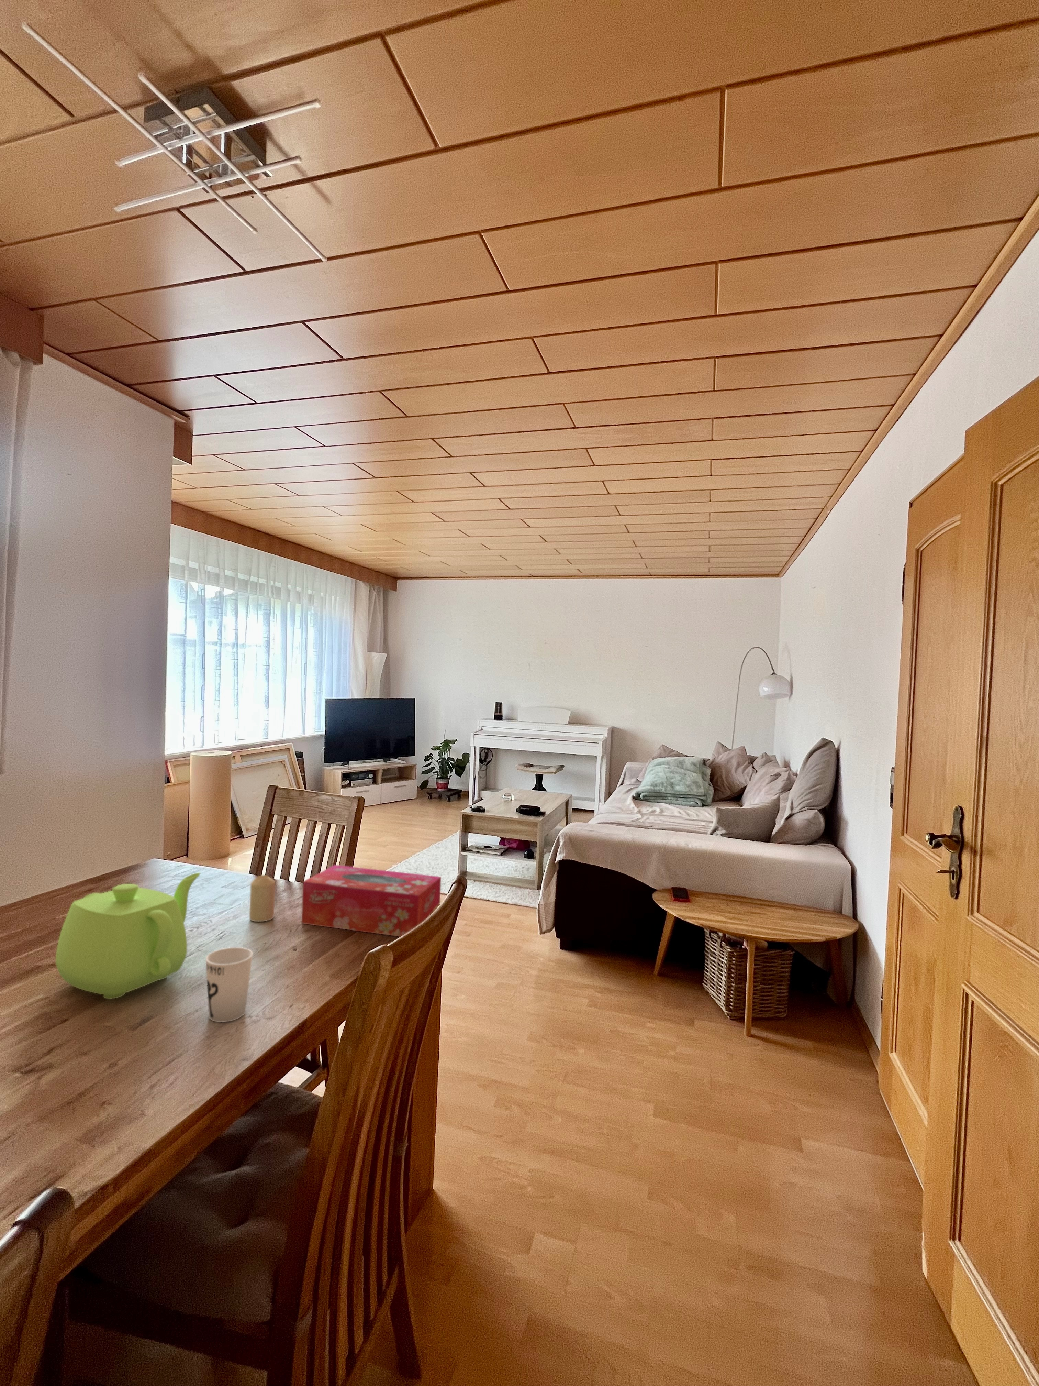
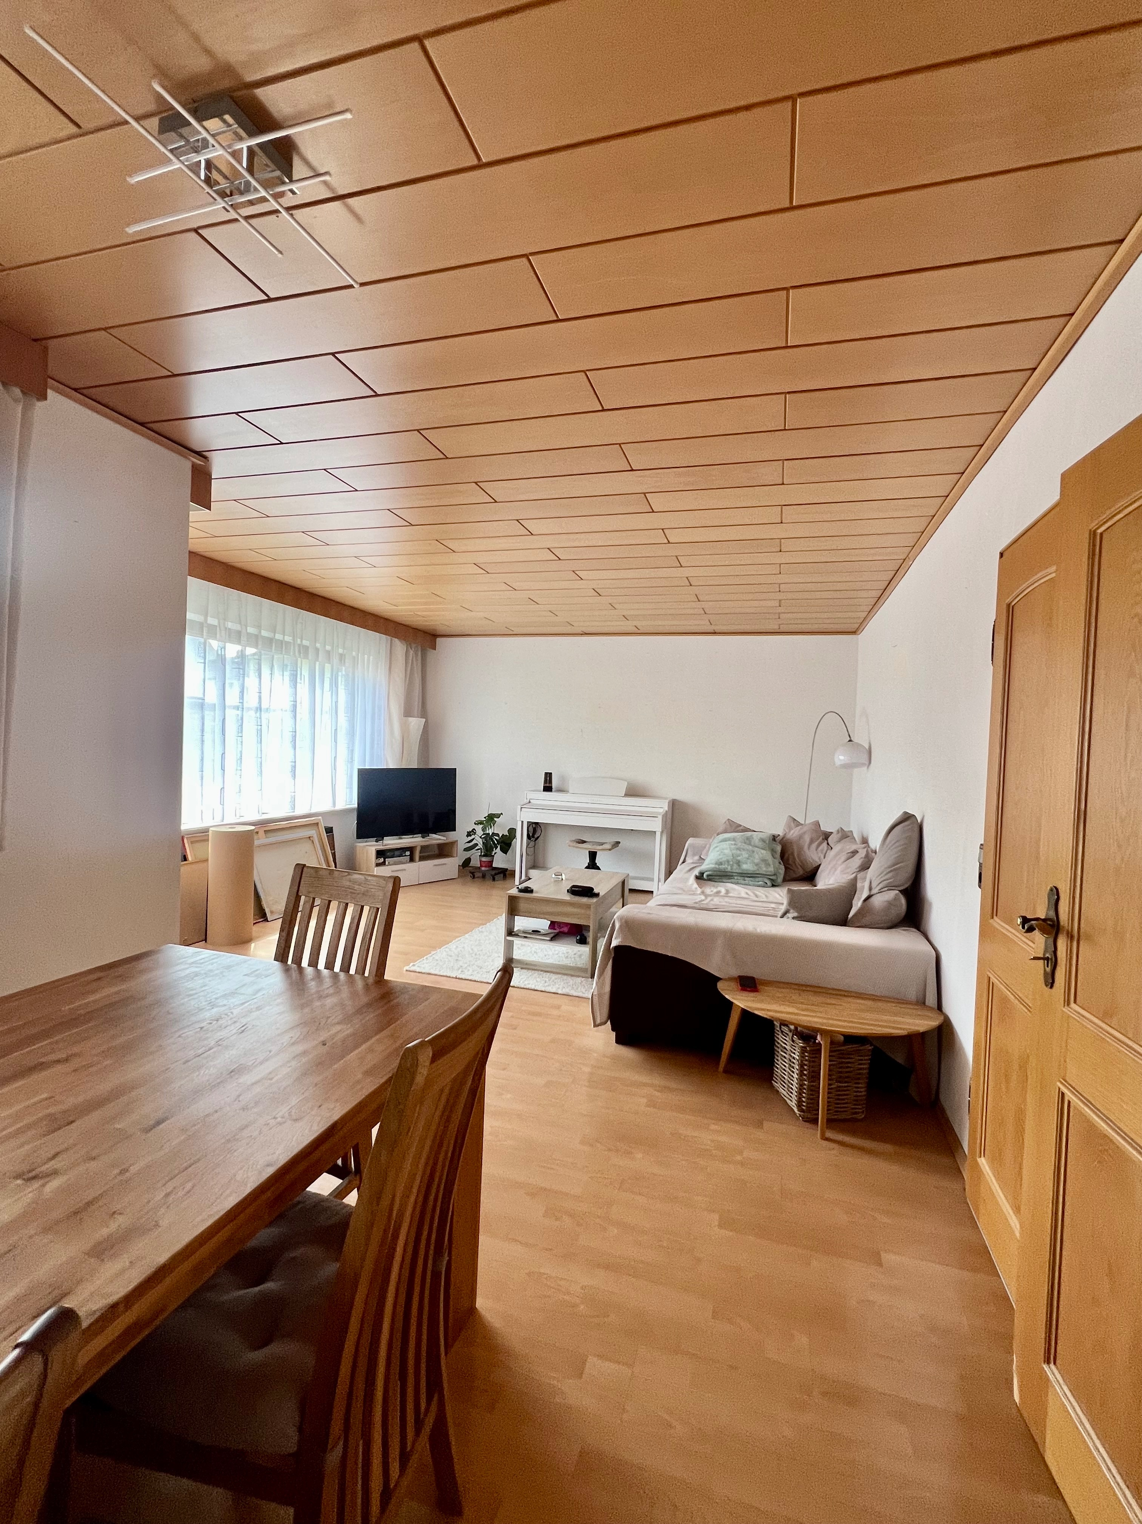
- tissue box (373, 899)
- cup (228, 984)
- teapot (141, 928)
- candle (262, 897)
